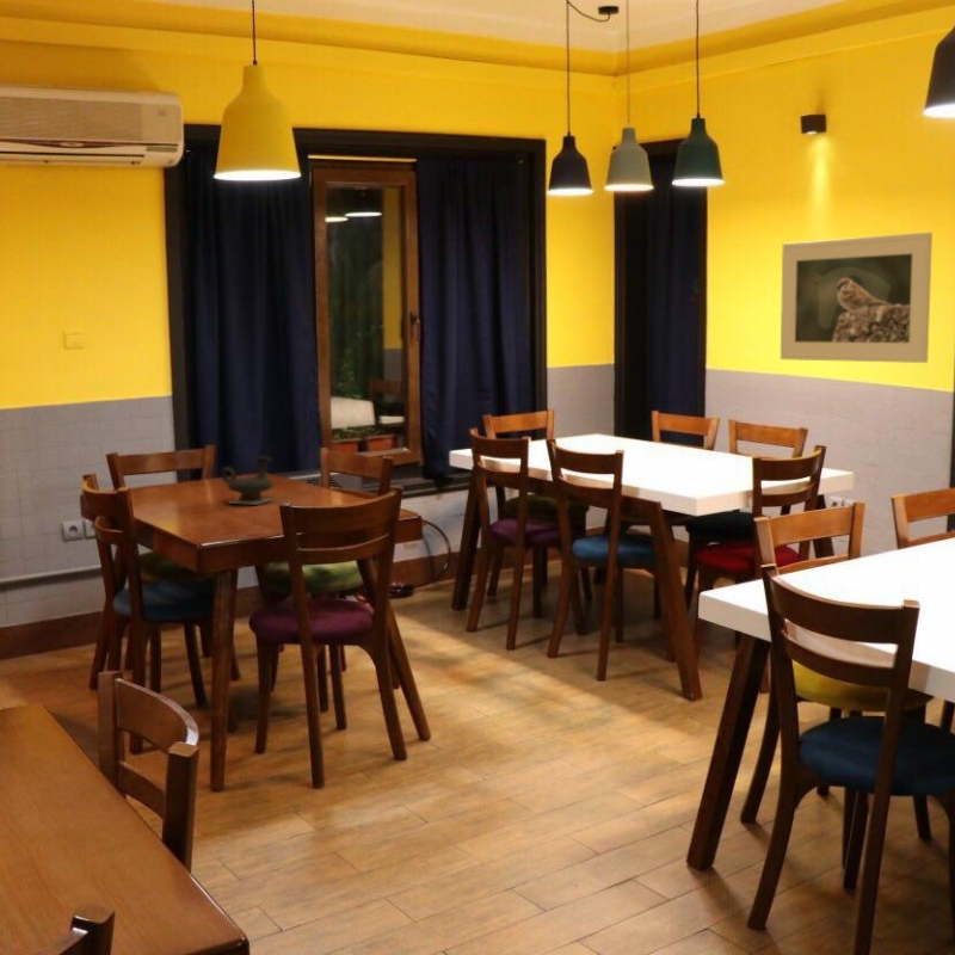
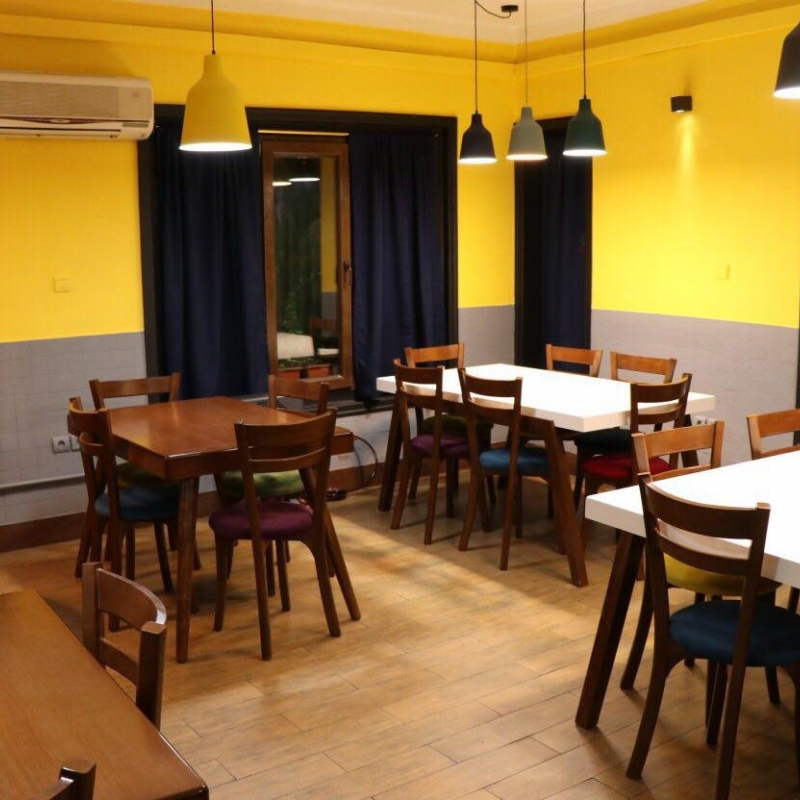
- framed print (851, 300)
- teapot (247, 479)
